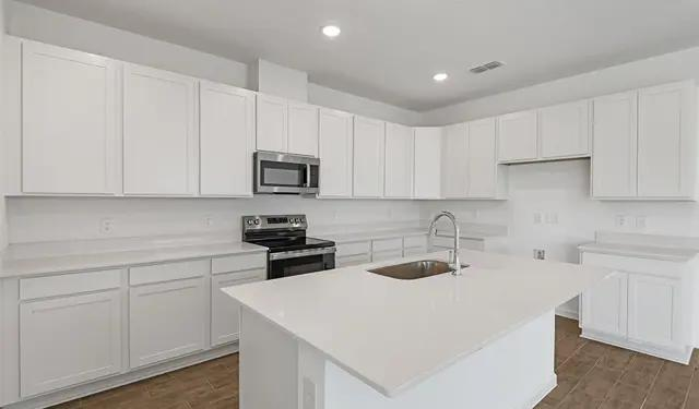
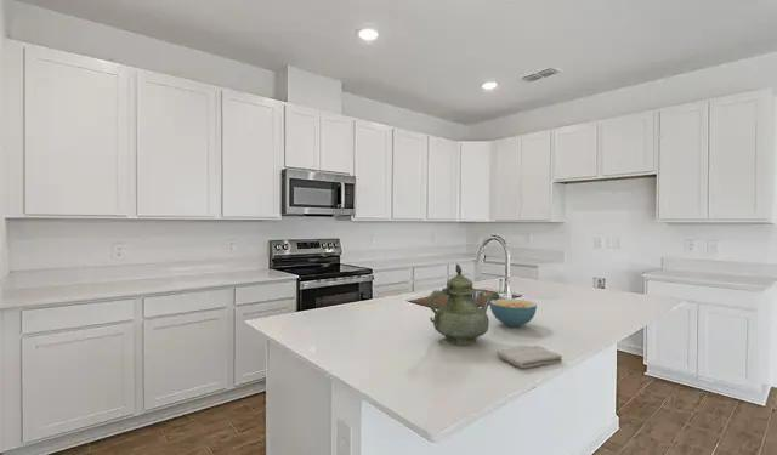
+ cereal bowl (512, 313)
+ teapot (464, 301)
+ washcloth (529, 356)
